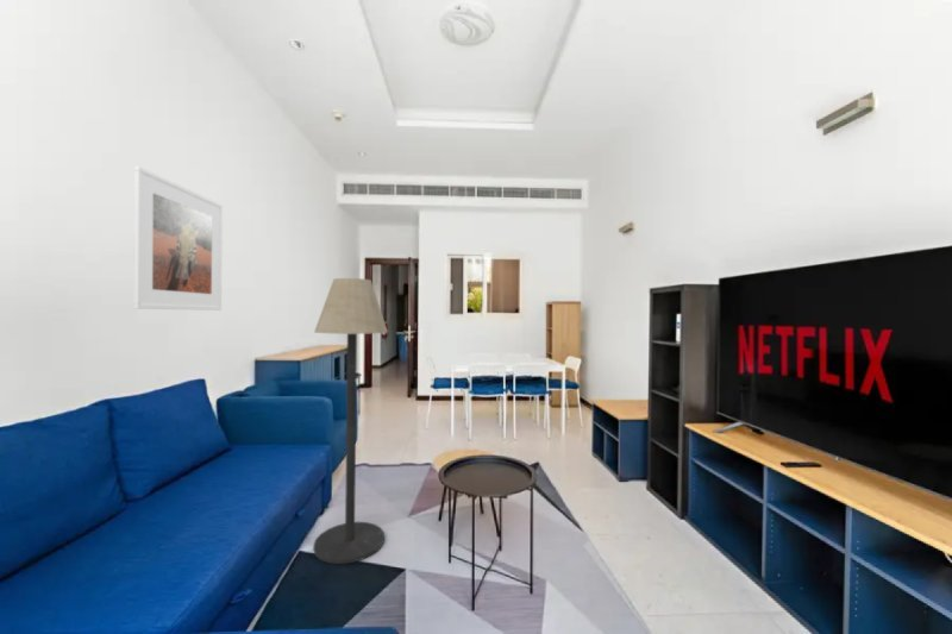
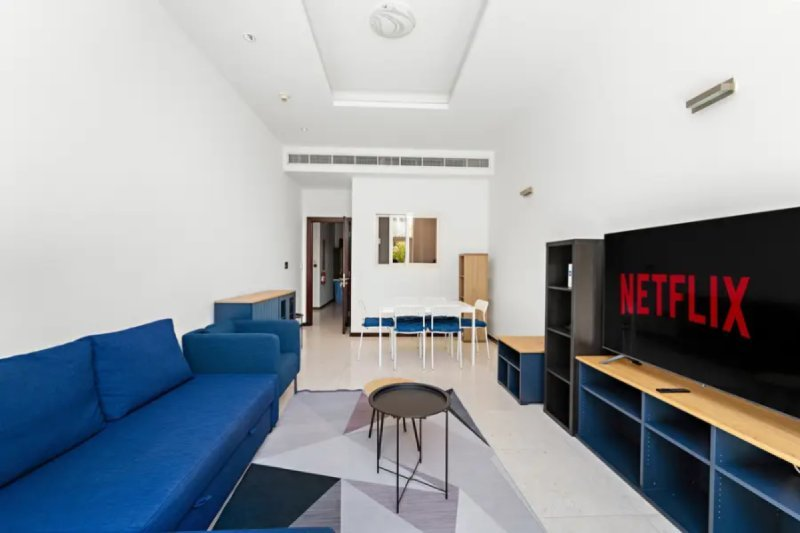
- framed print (184, 249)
- floor lamp (351, 412)
